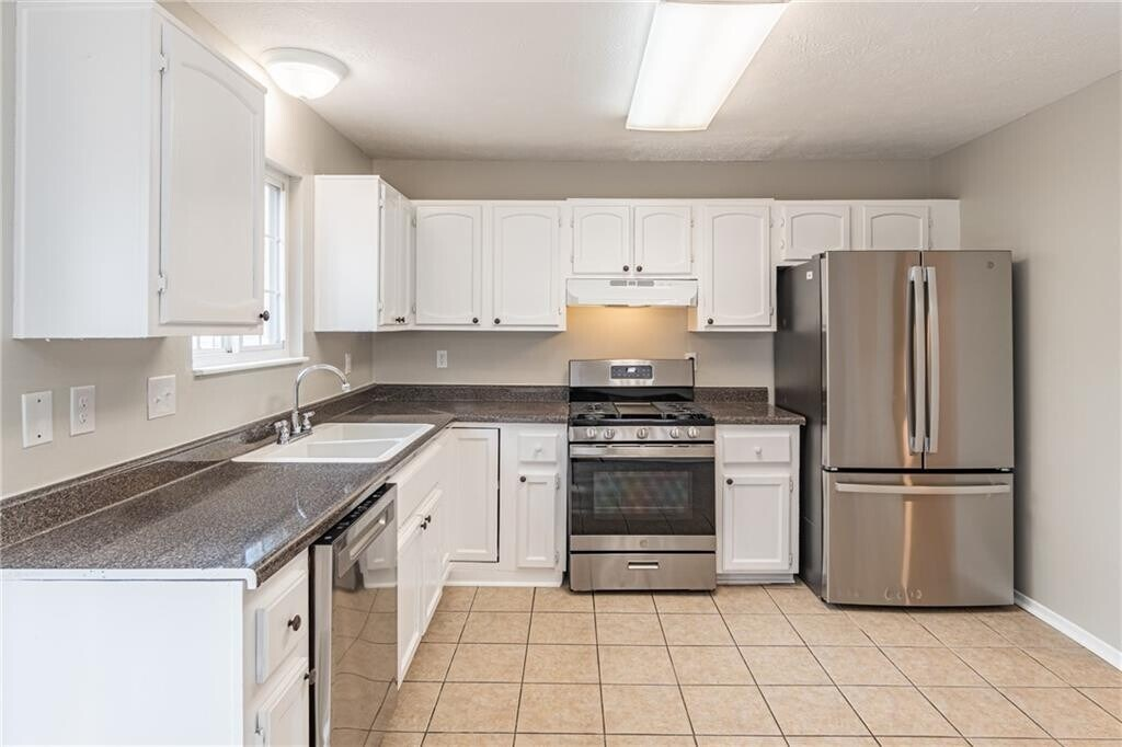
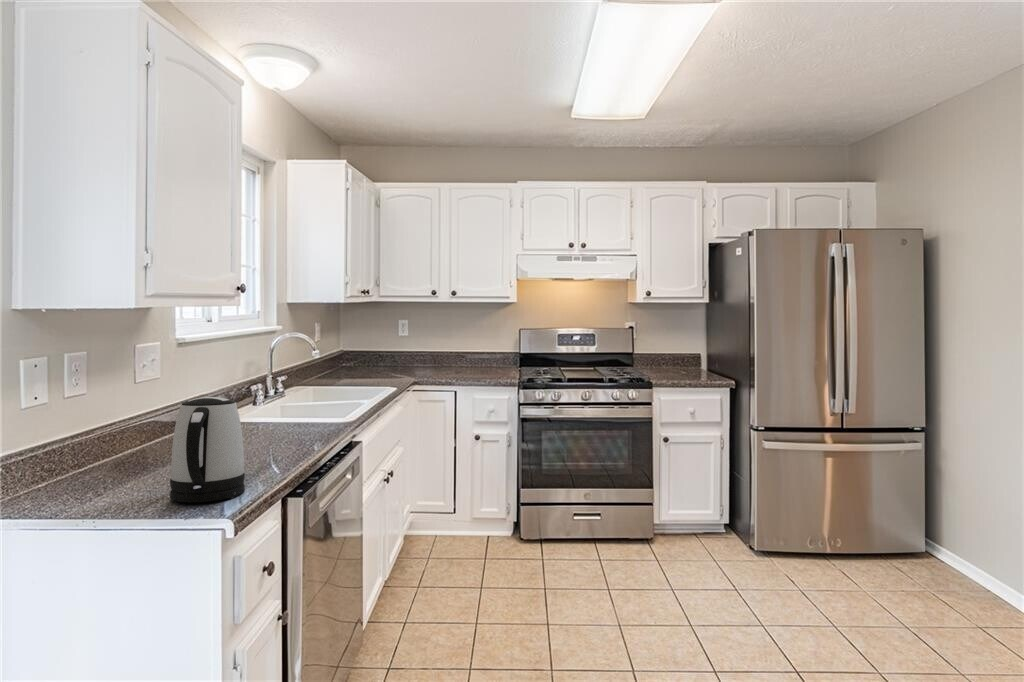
+ kettle (205, 447)
